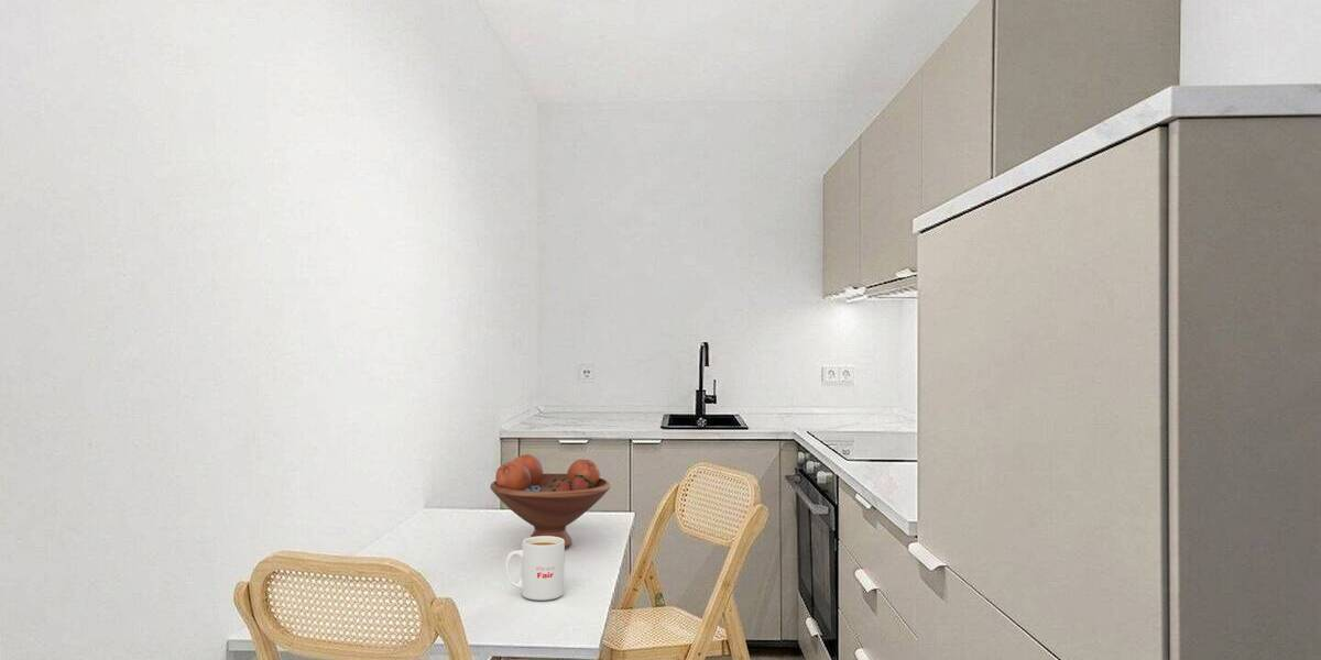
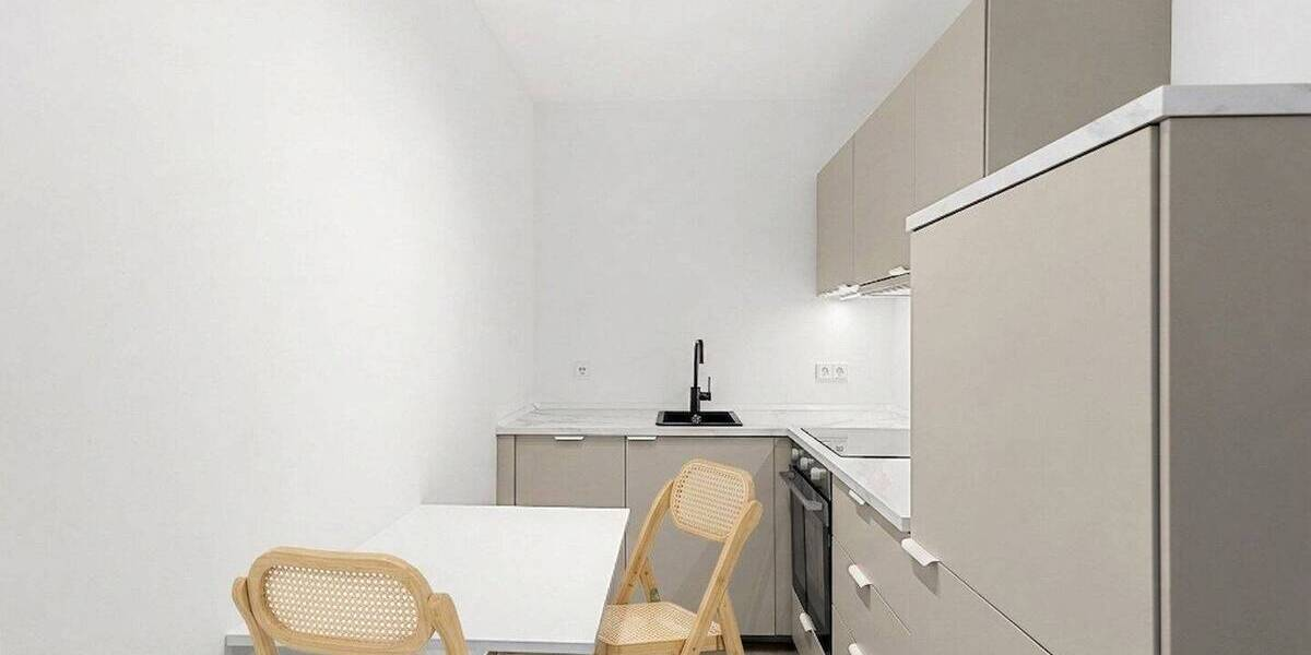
- mug (534, 568)
- fruit bowl (550, 502)
